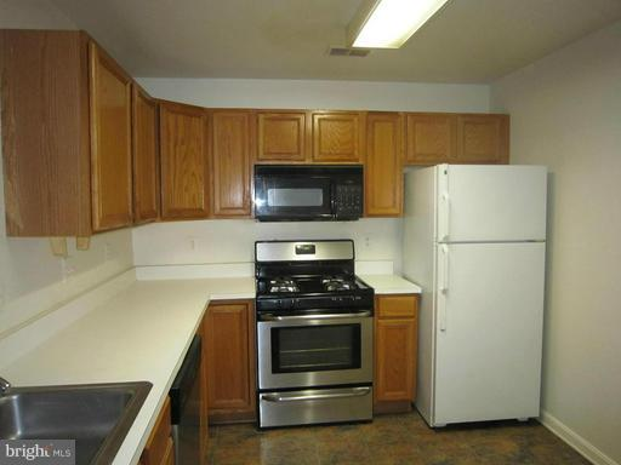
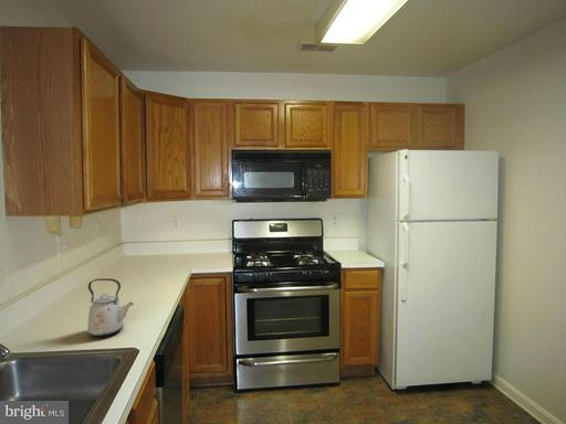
+ kettle (111, 305)
